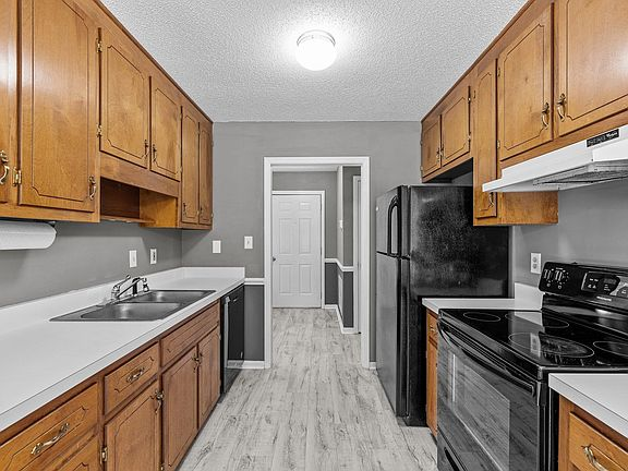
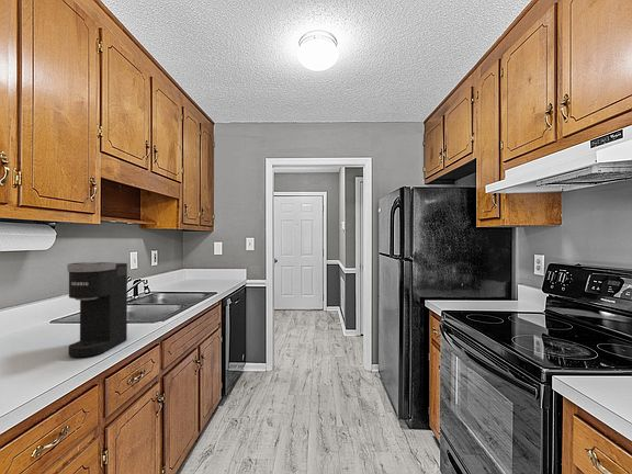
+ coffee maker (99, 304)
